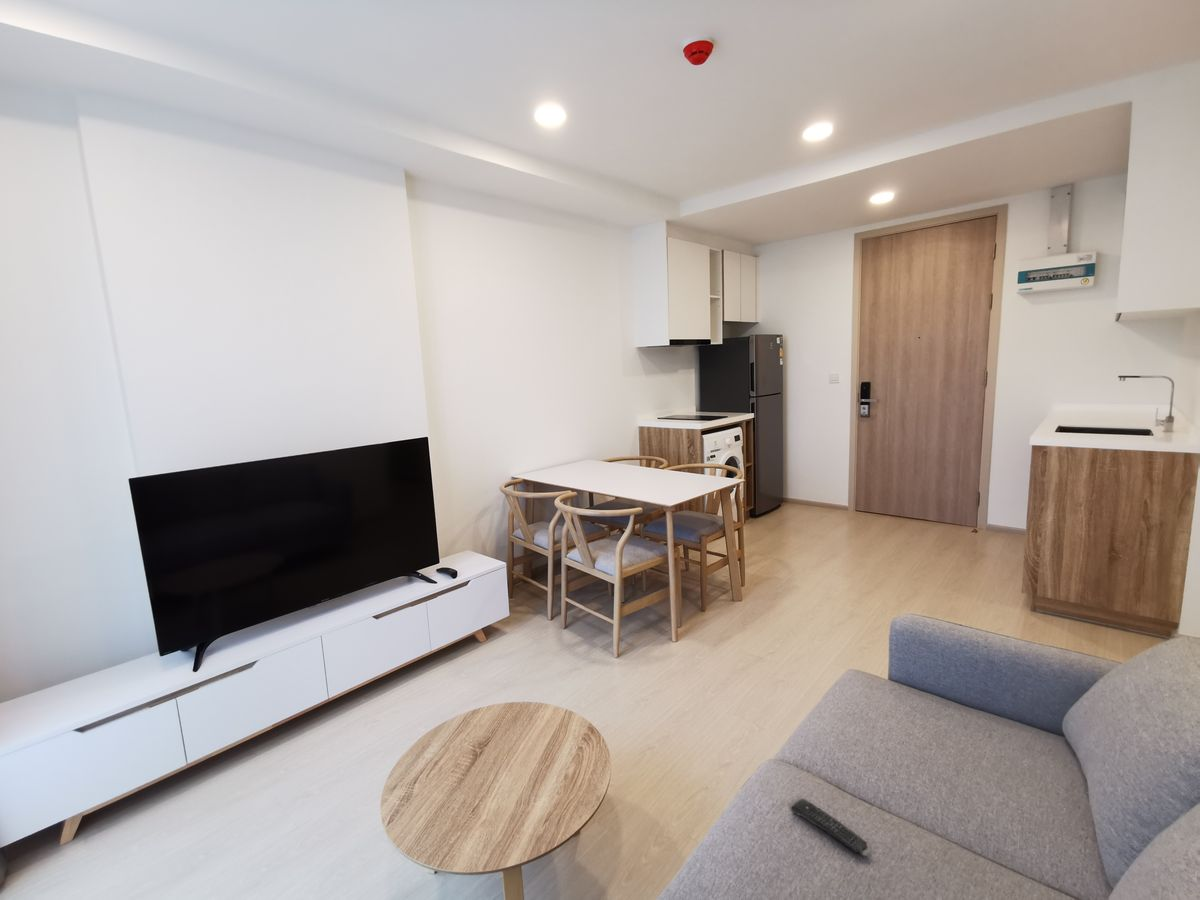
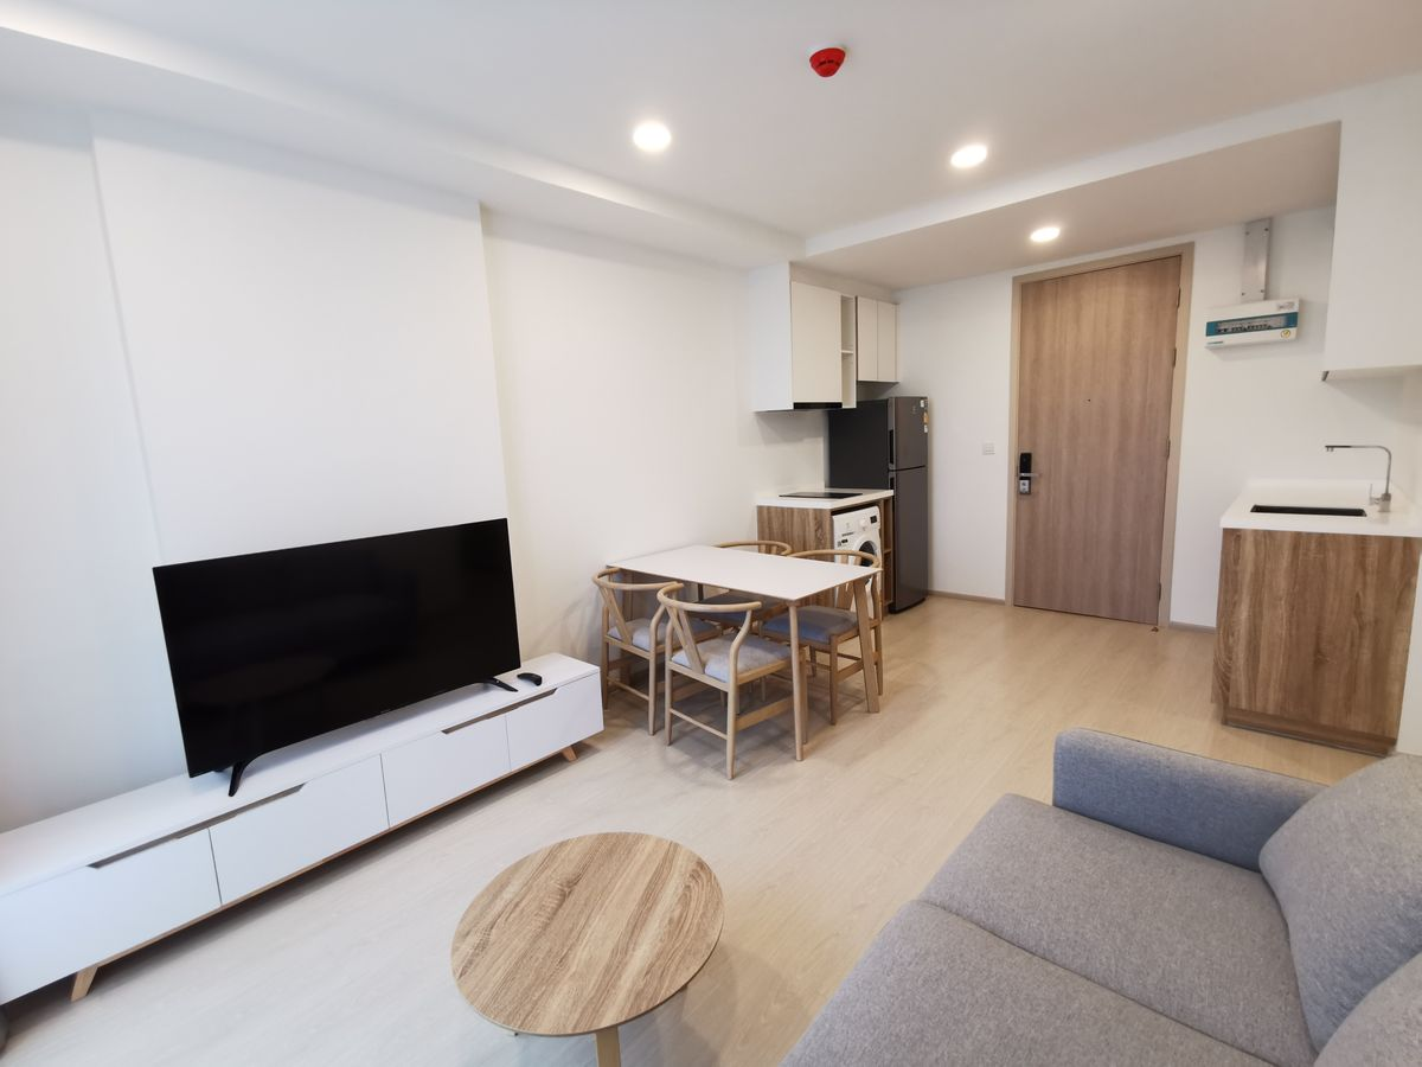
- remote control (830, 826)
